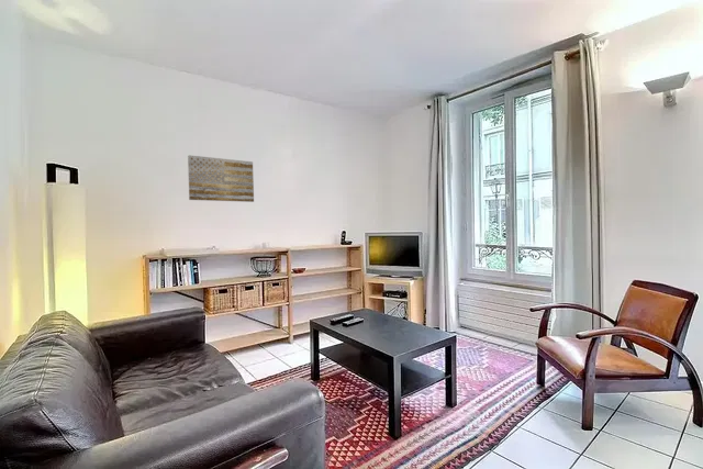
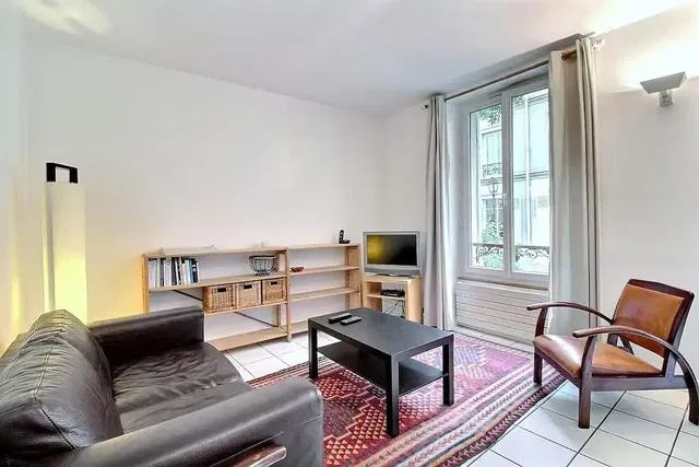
- wall art (222, 179)
